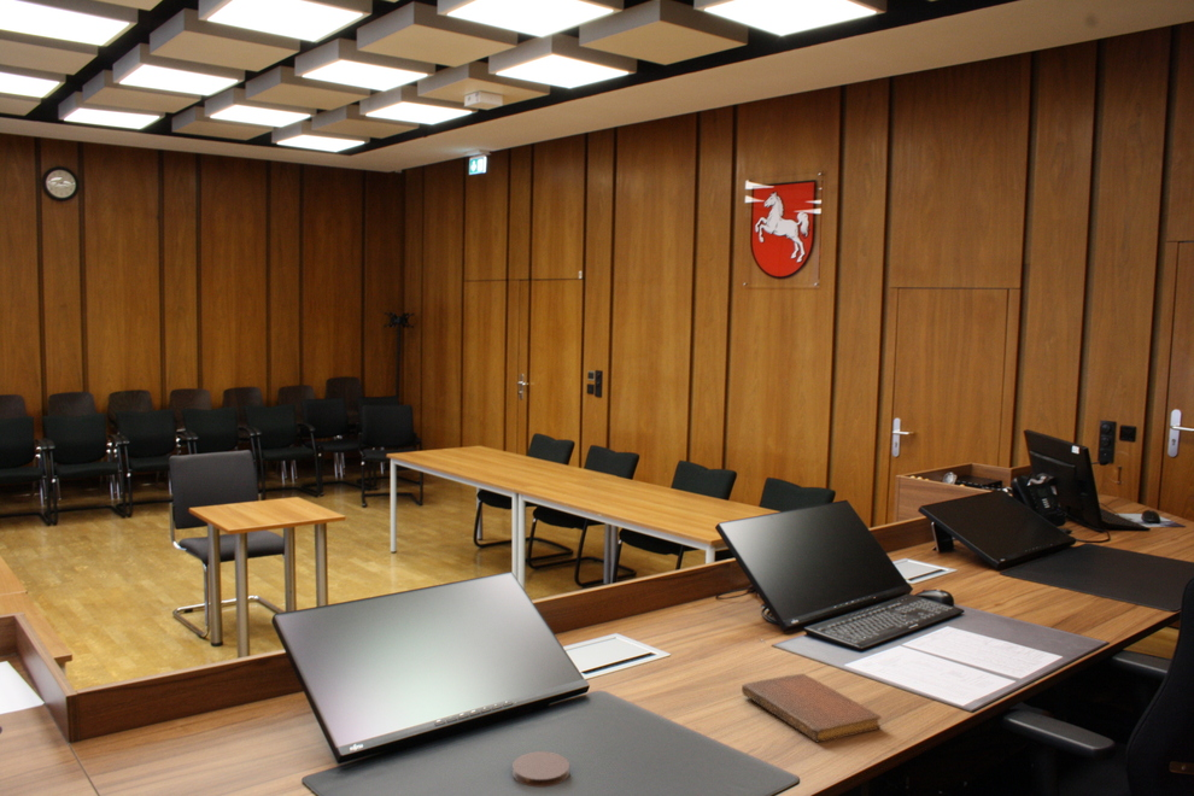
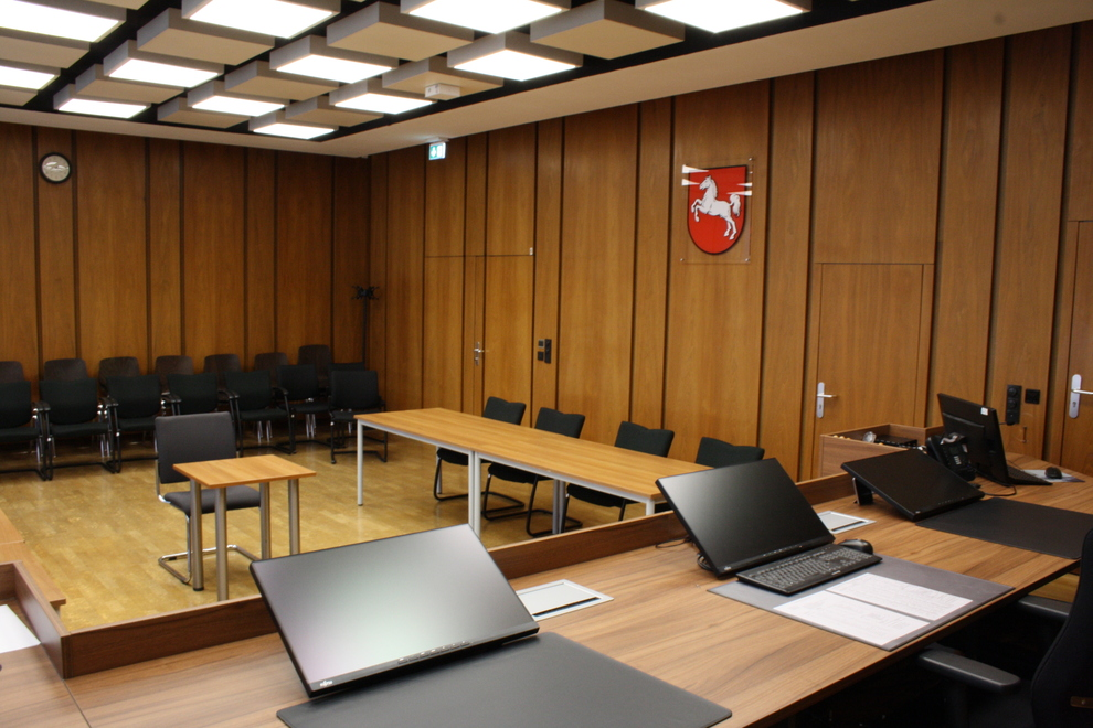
- coaster (540, 768)
- notebook (808, 704)
